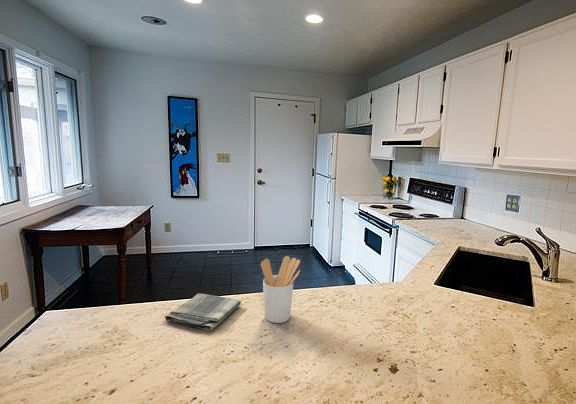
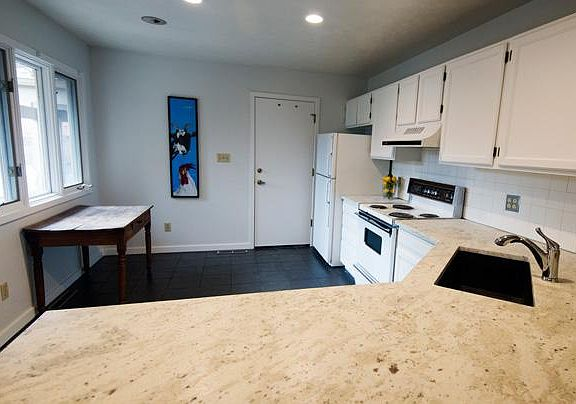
- dish towel (204, 308)
- utensil holder (282, 287)
